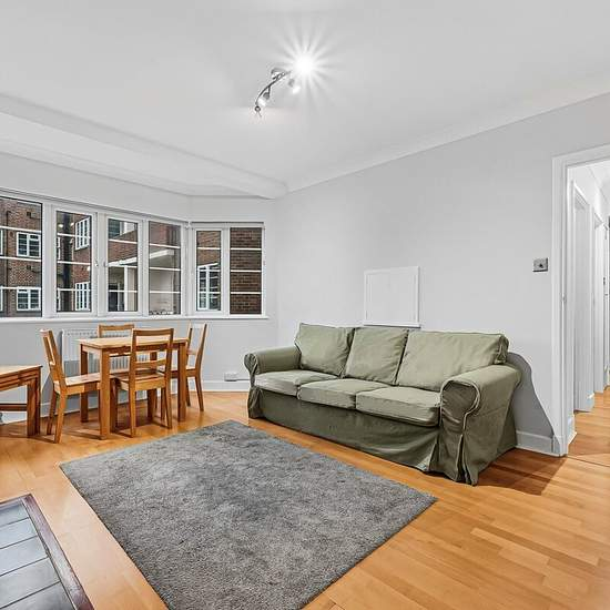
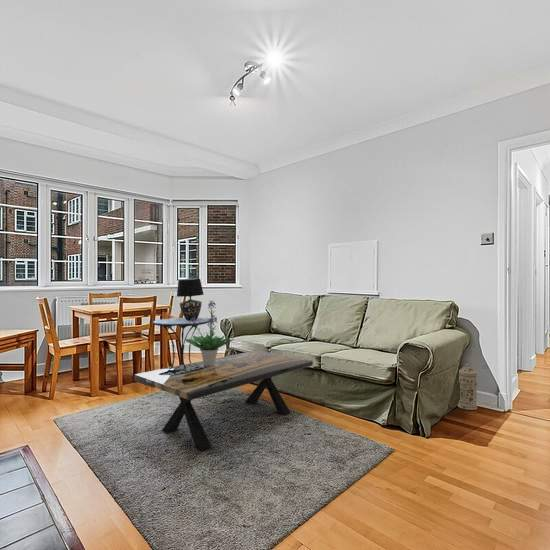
+ water filter (467, 385)
+ potted plant (210, 332)
+ coffee table (227, 389)
+ side table (181, 352)
+ table lamp (191, 299)
